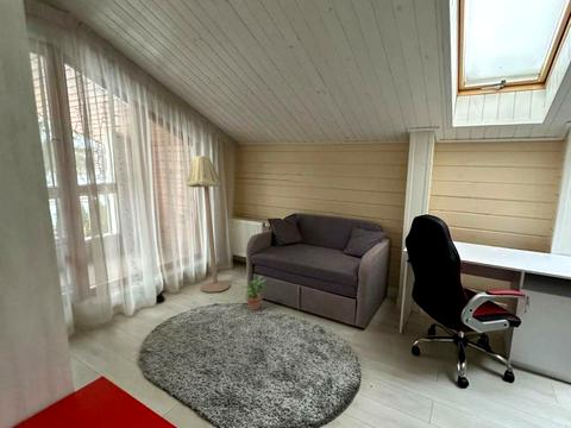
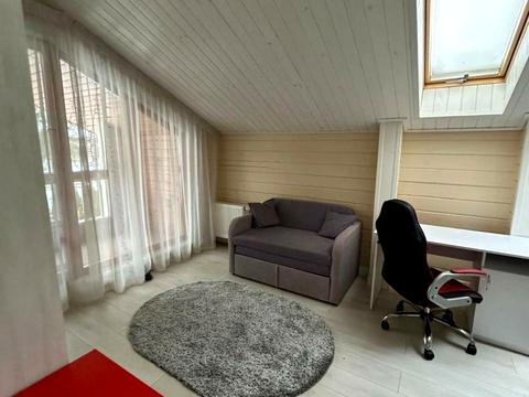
- floor lamp (207, 221)
- potted plant (253, 291)
